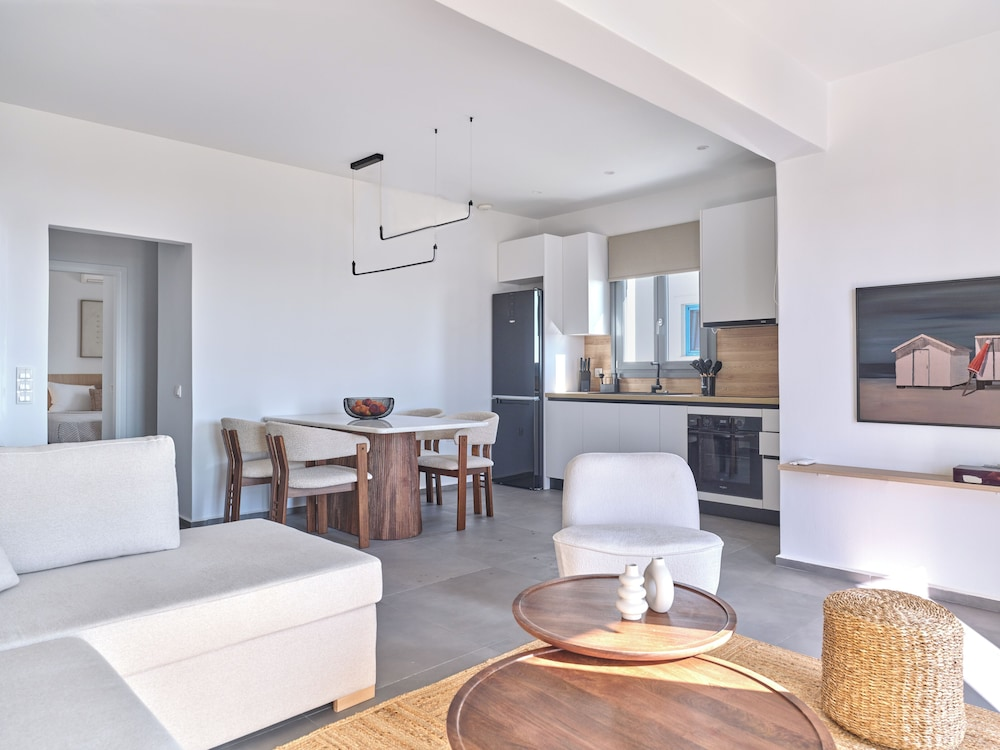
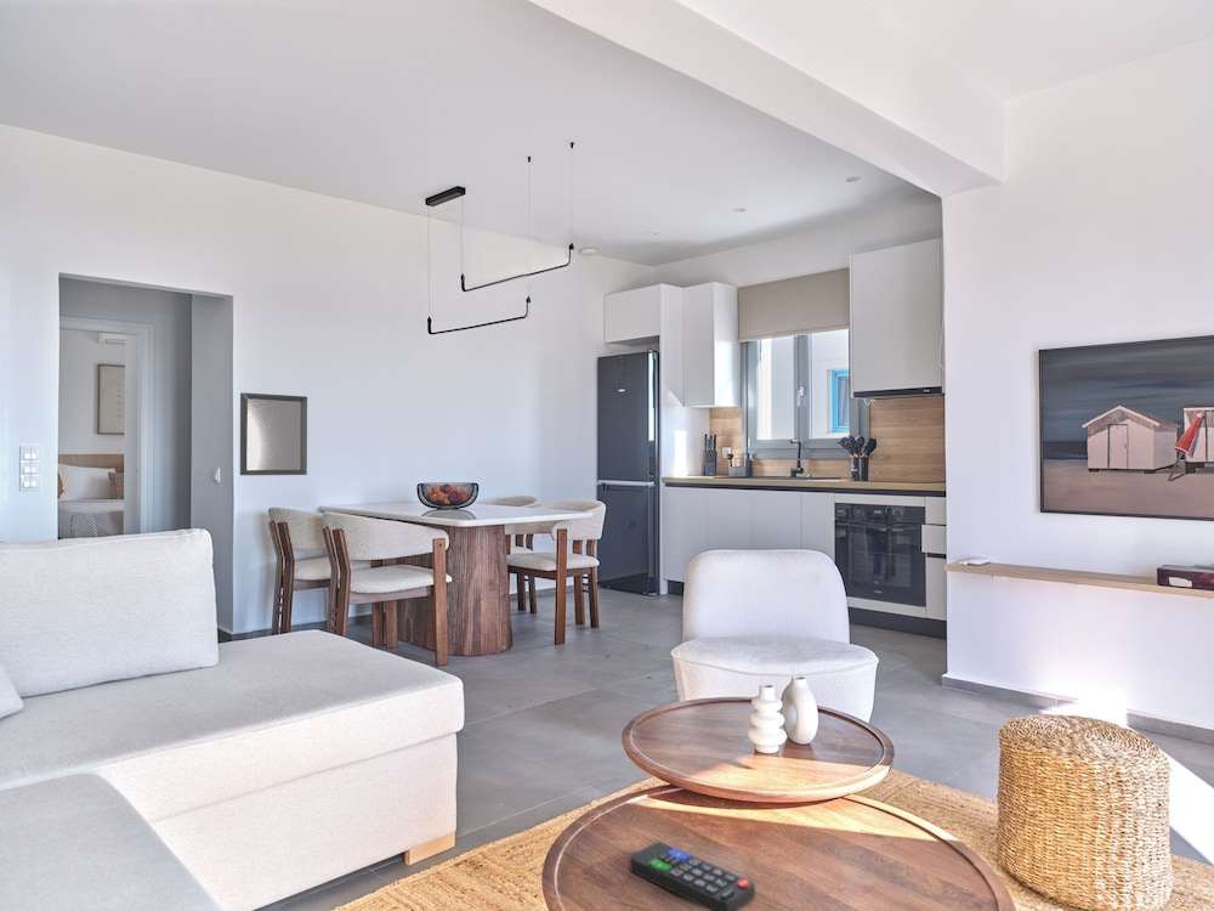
+ remote control (690, 875)
+ home mirror (273, 435)
